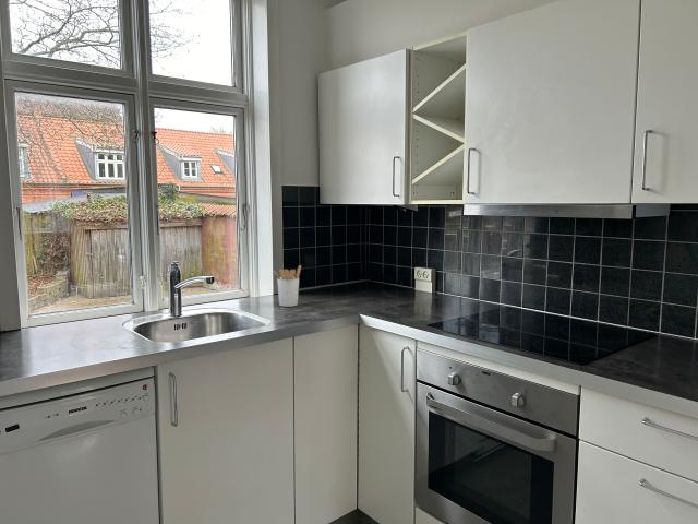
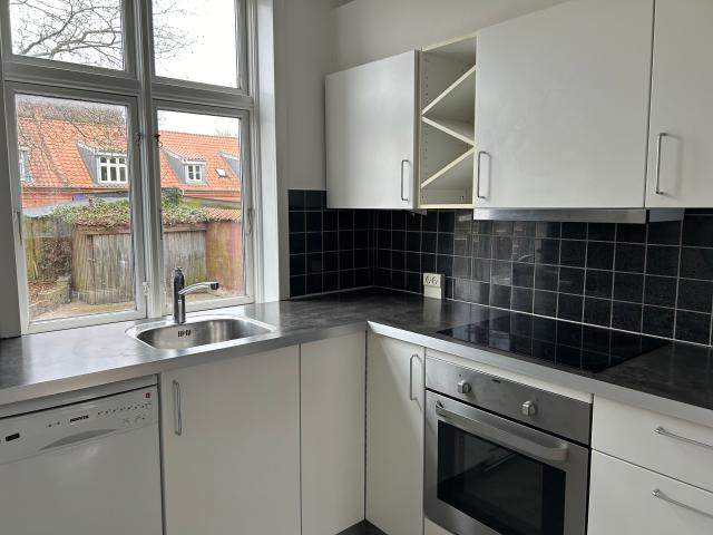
- utensil holder (288, 285)
